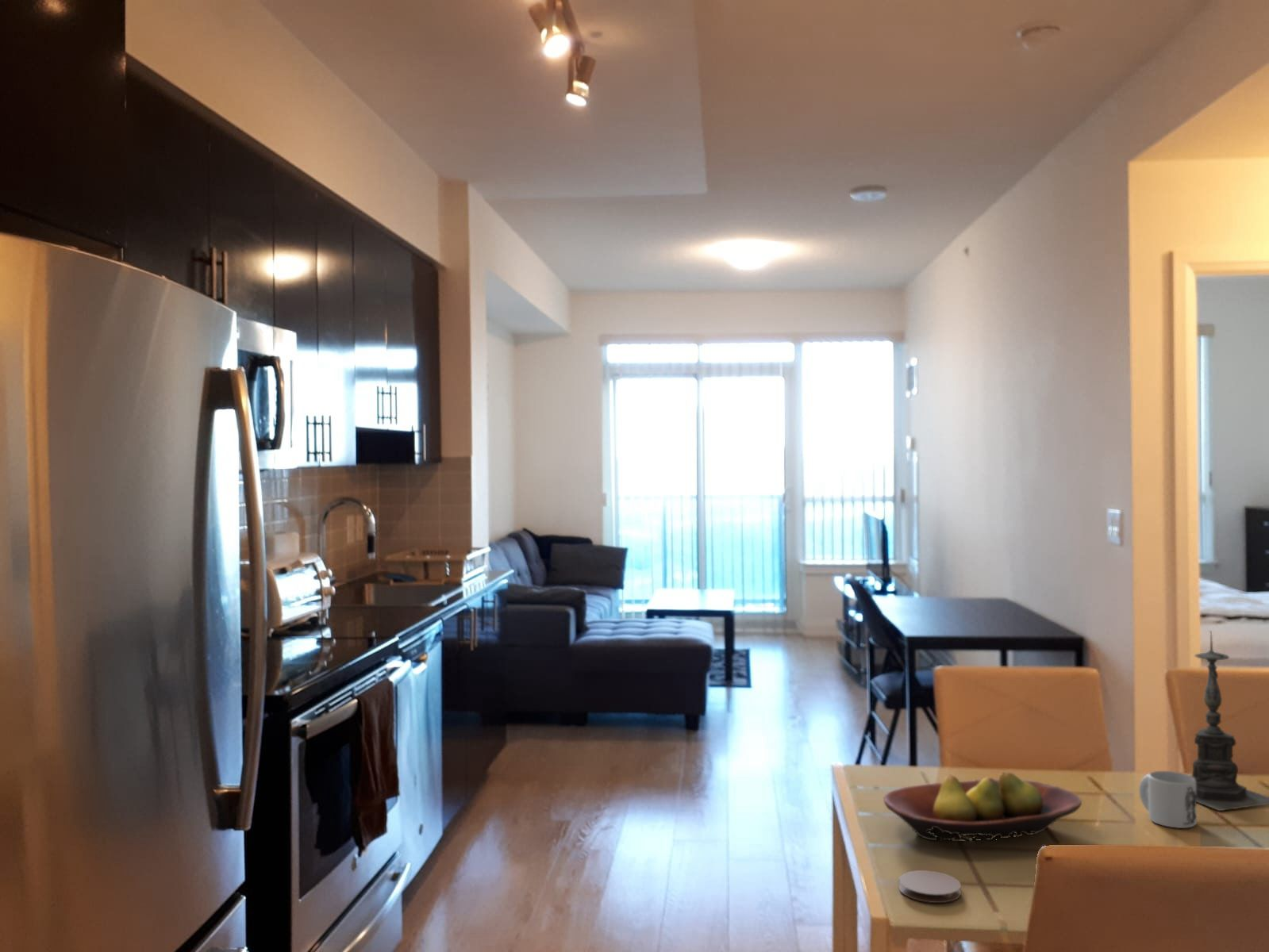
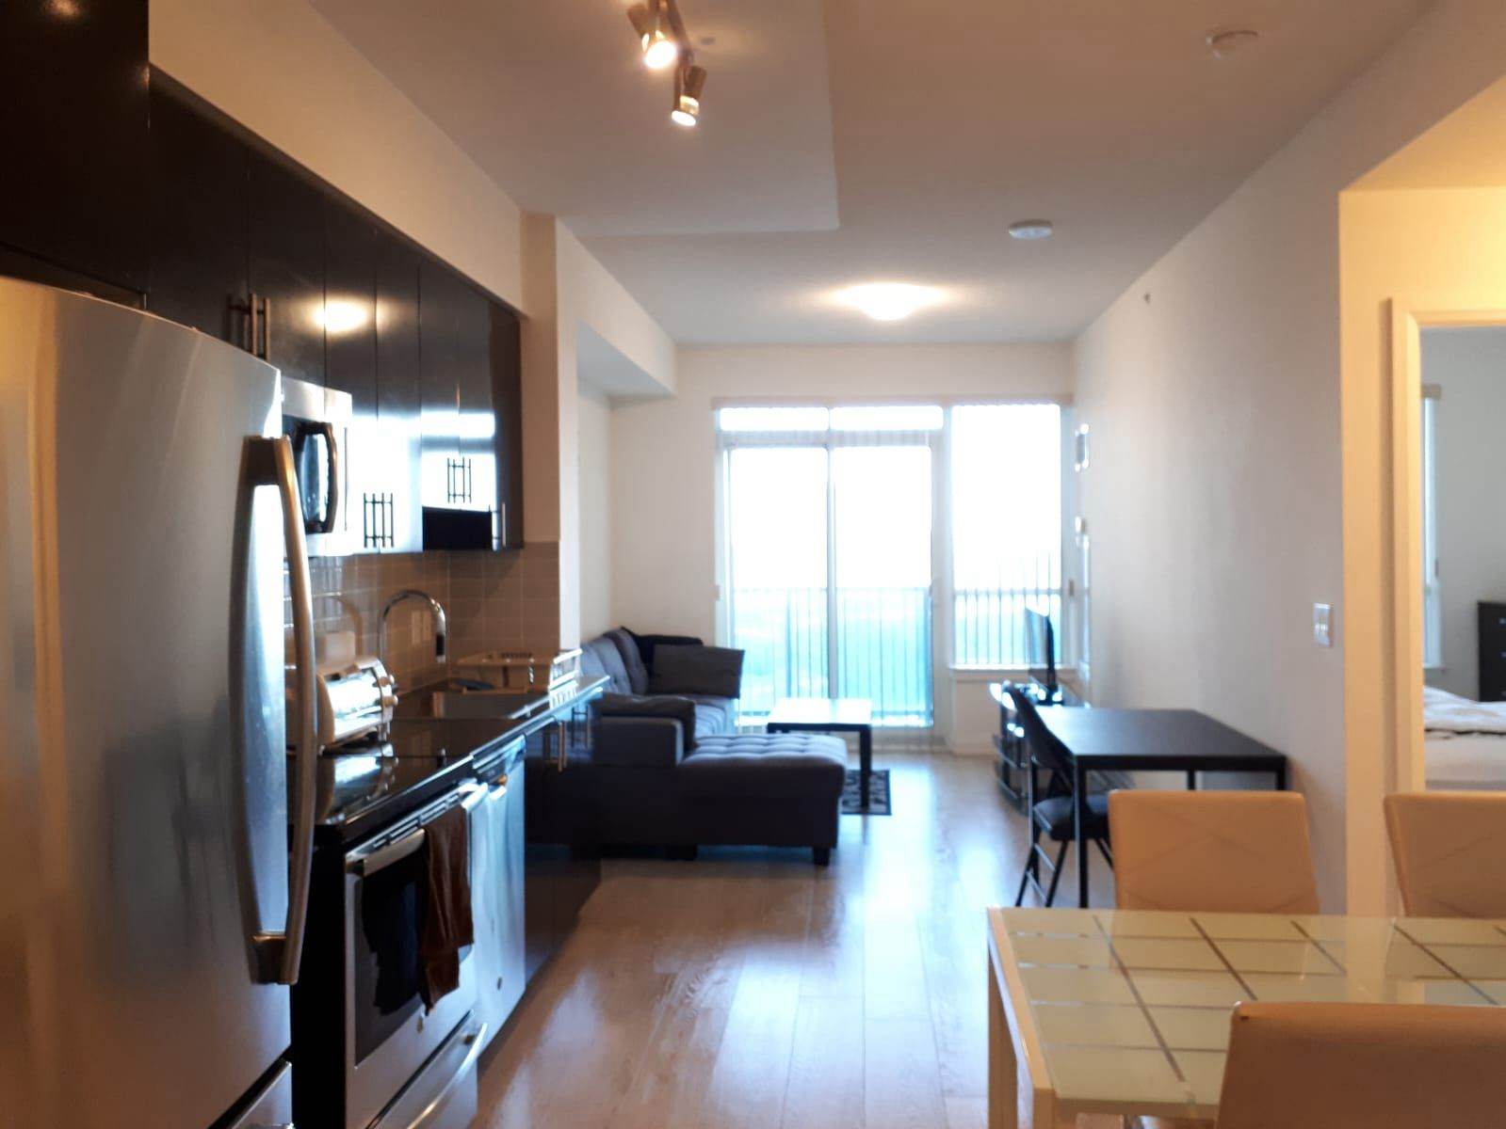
- mug (1165, 797)
- fruit bowl (980, 801)
- candle holder (1214, 712)
- coaster (929, 885)
